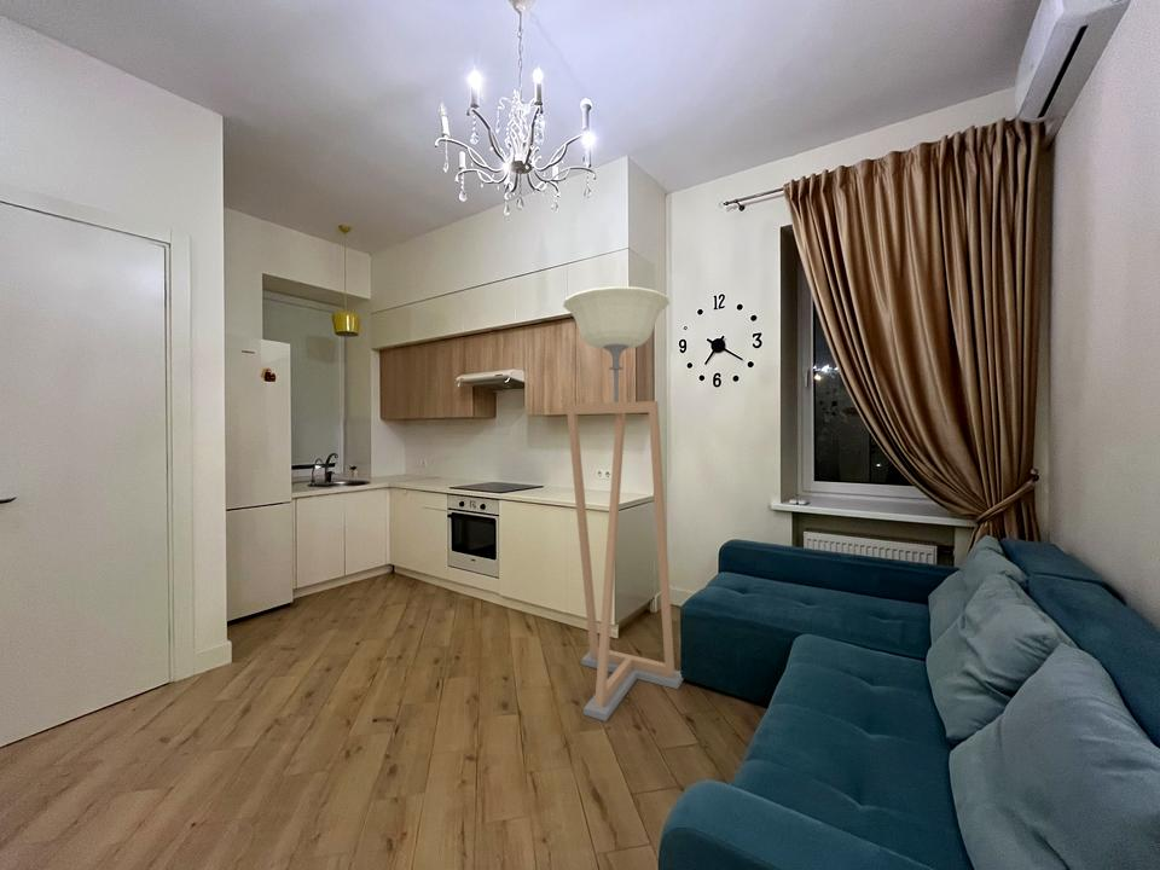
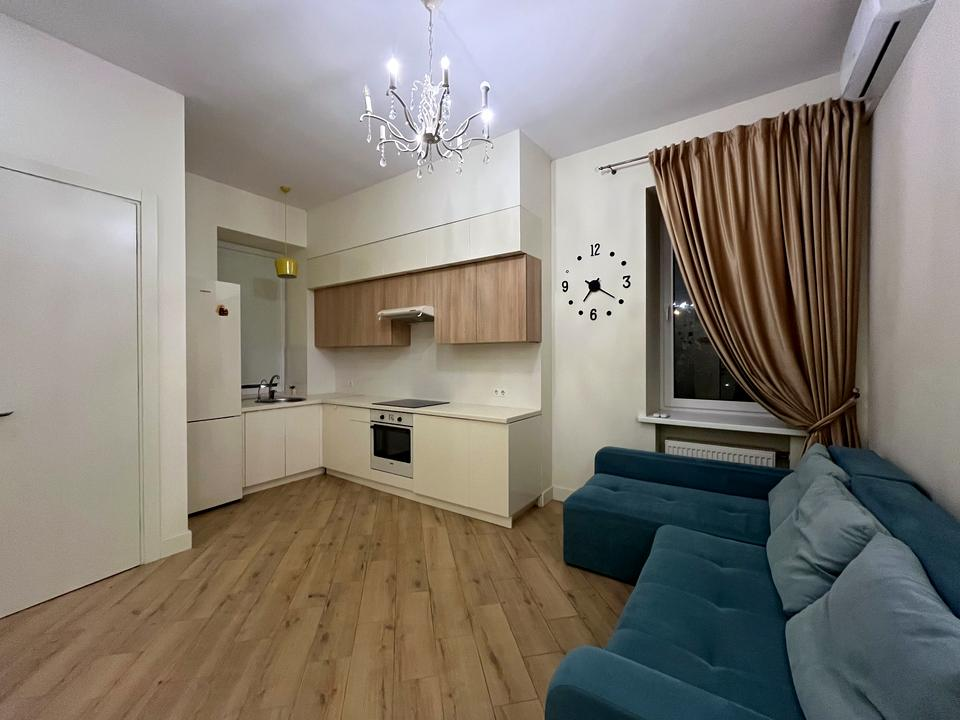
- floor lamp (616, 495)
